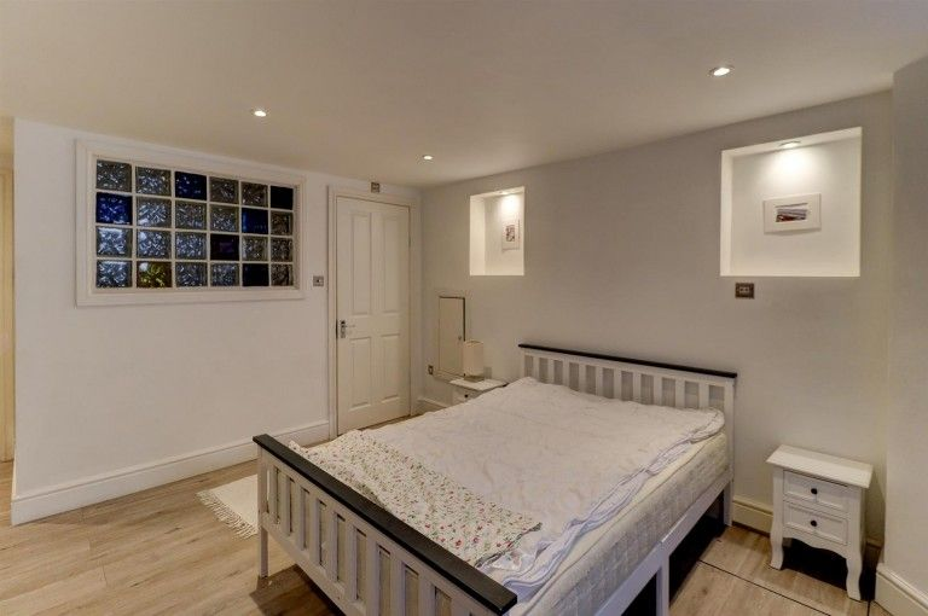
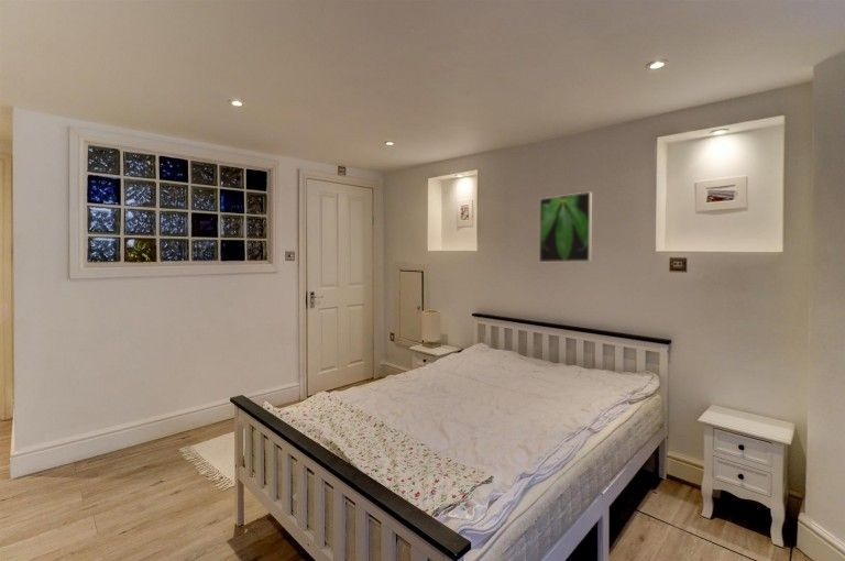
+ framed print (563, 229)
